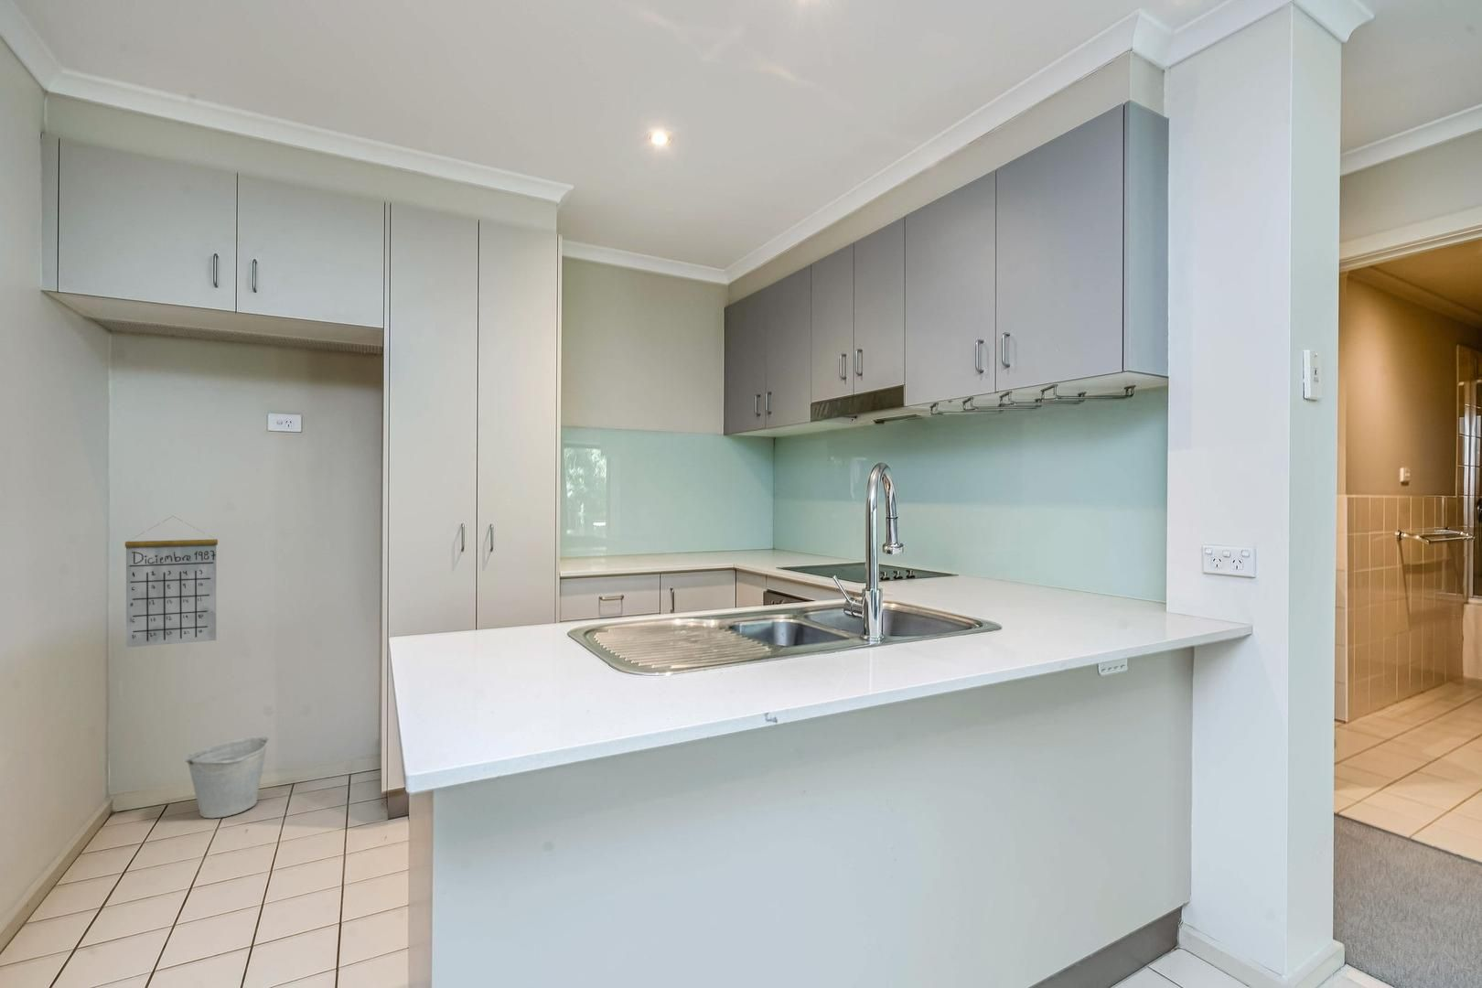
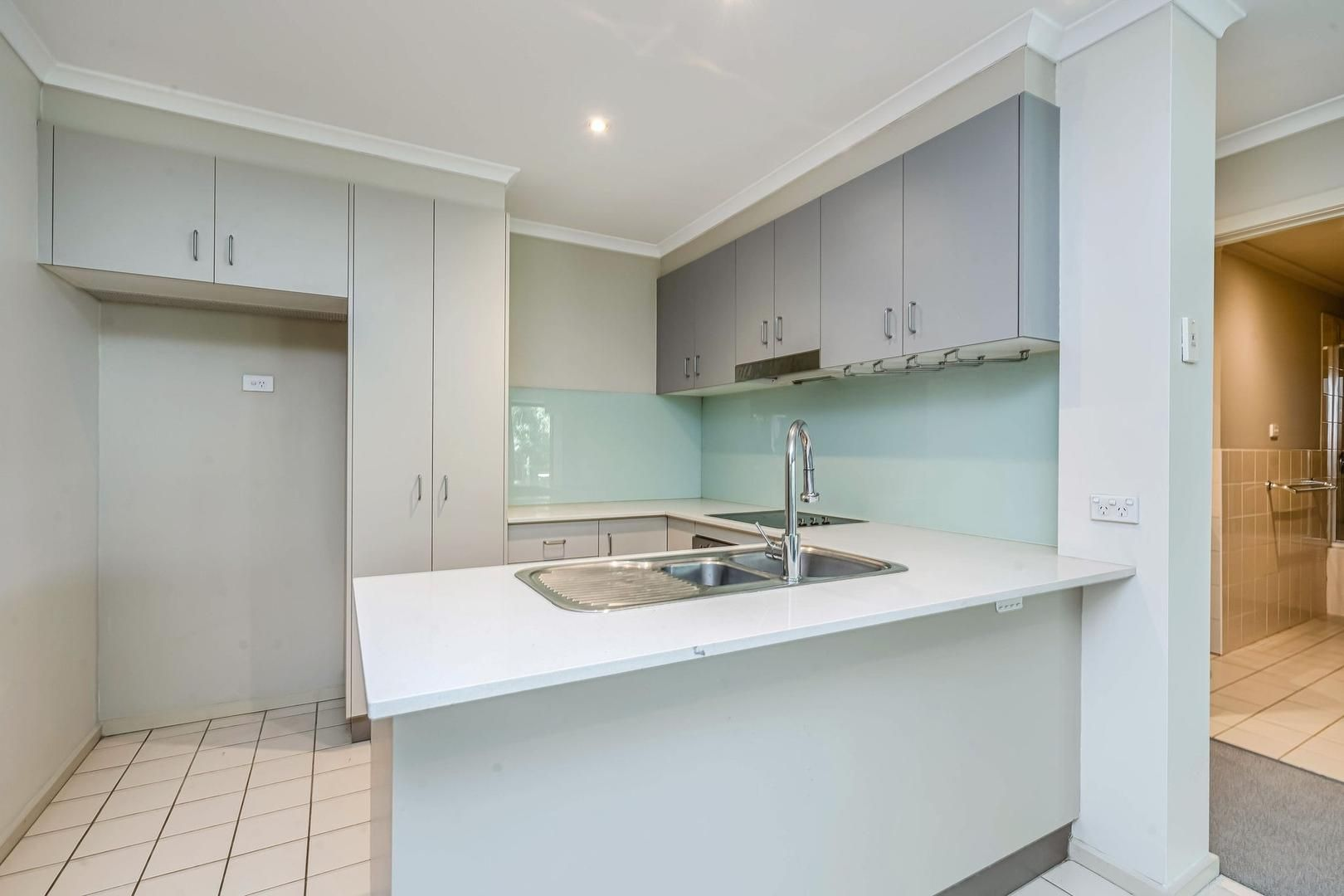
- calendar (172, 579)
- bucket (228, 771)
